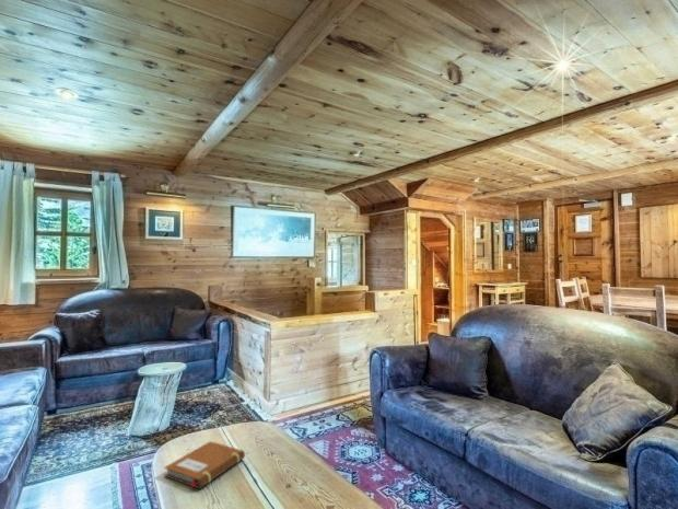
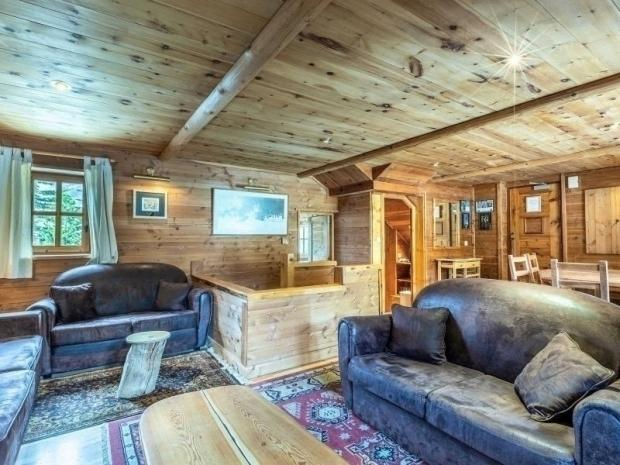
- notebook (204, 463)
